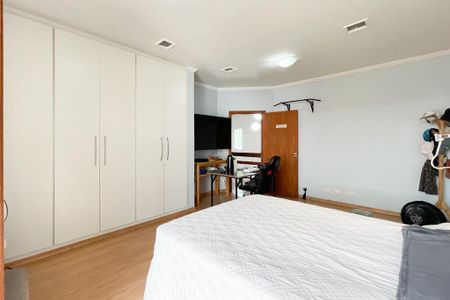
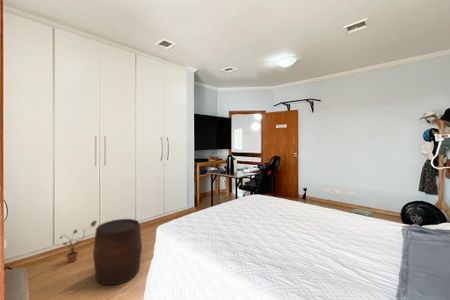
+ stool (118, 249)
+ potted plant (76, 243)
